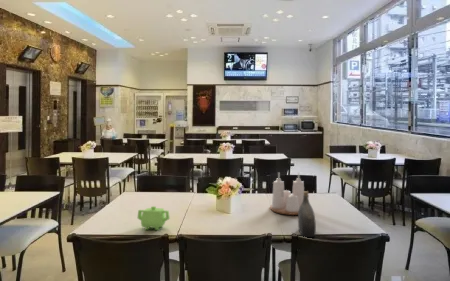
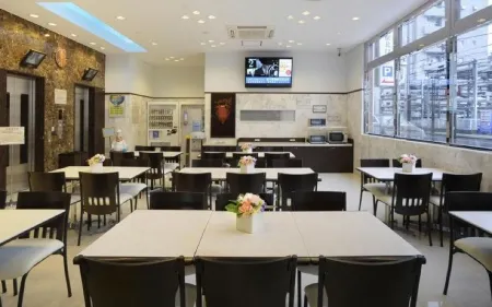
- condiment set (288, 191)
- water jug (306, 212)
- teapot (154, 216)
